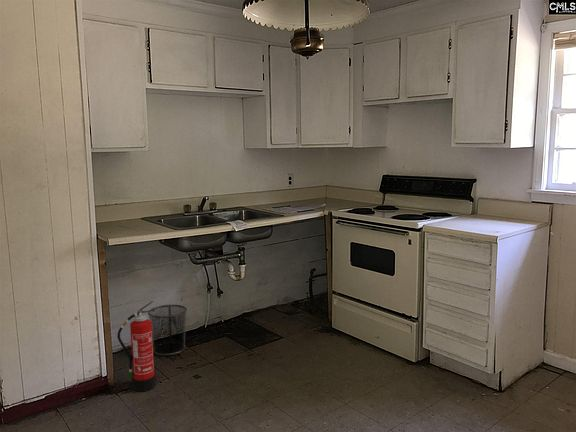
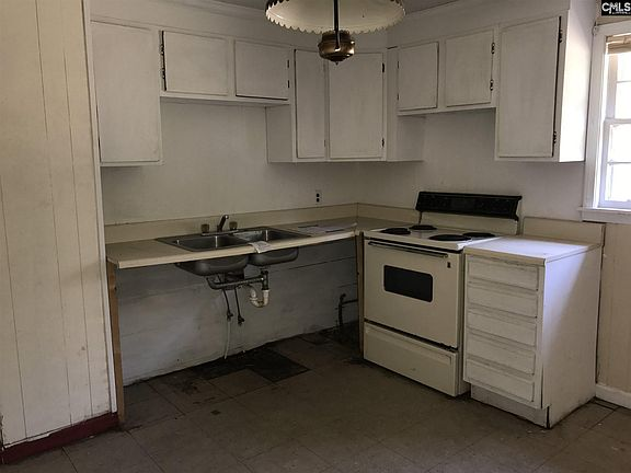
- waste bin (168, 329)
- fire extinguisher (137, 346)
